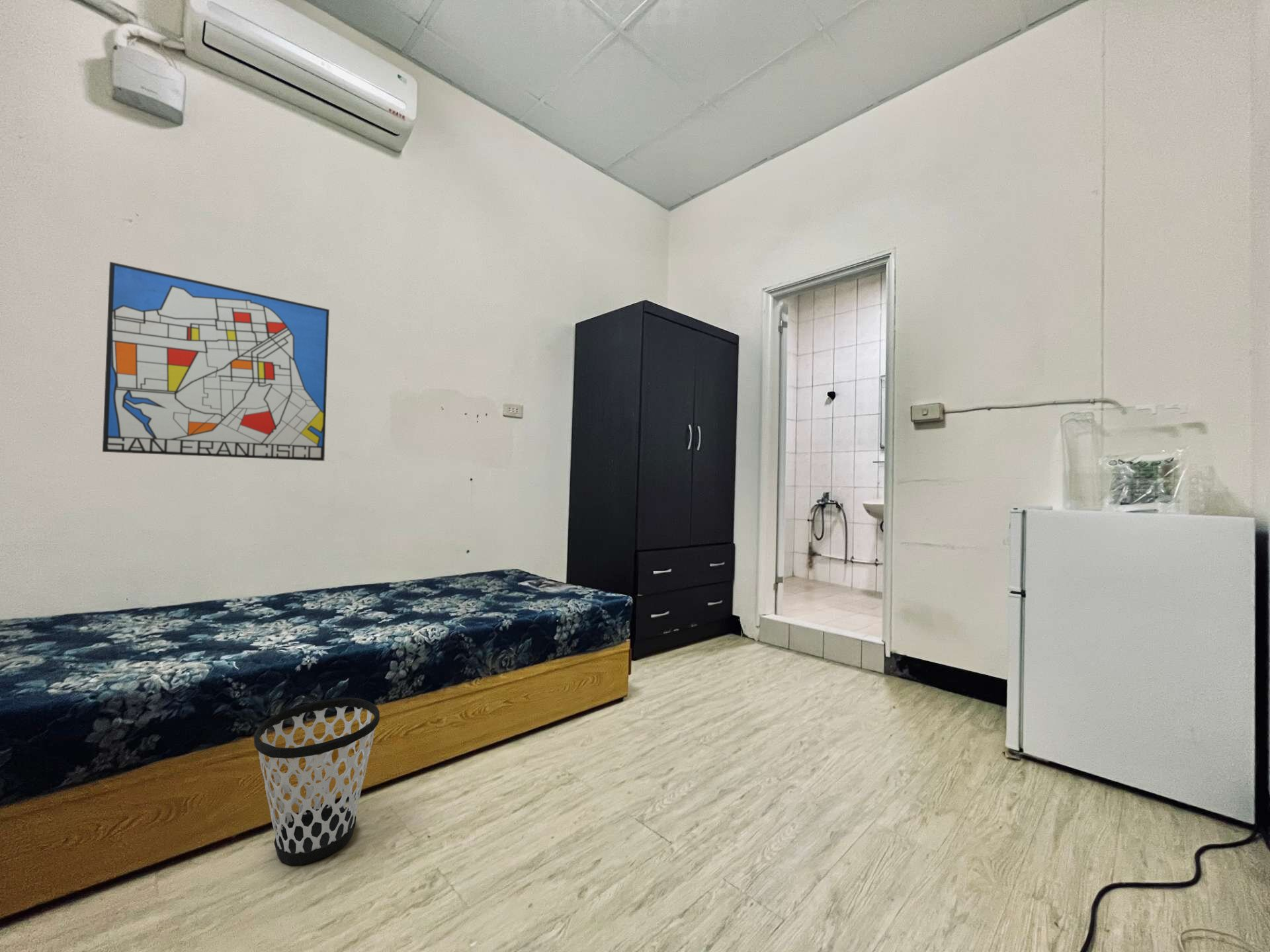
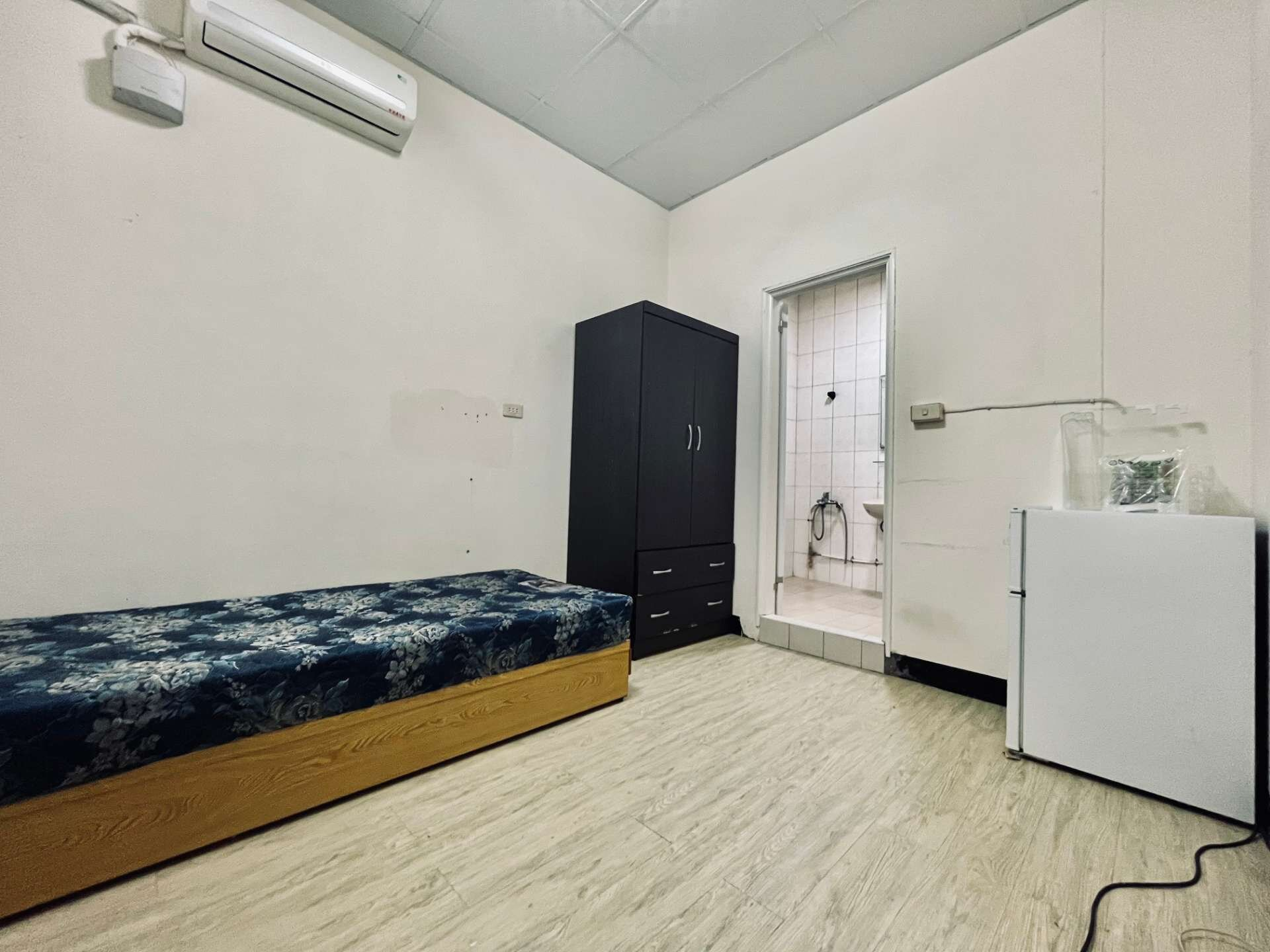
- wastebasket (318, 779)
- wall art (229, 372)
